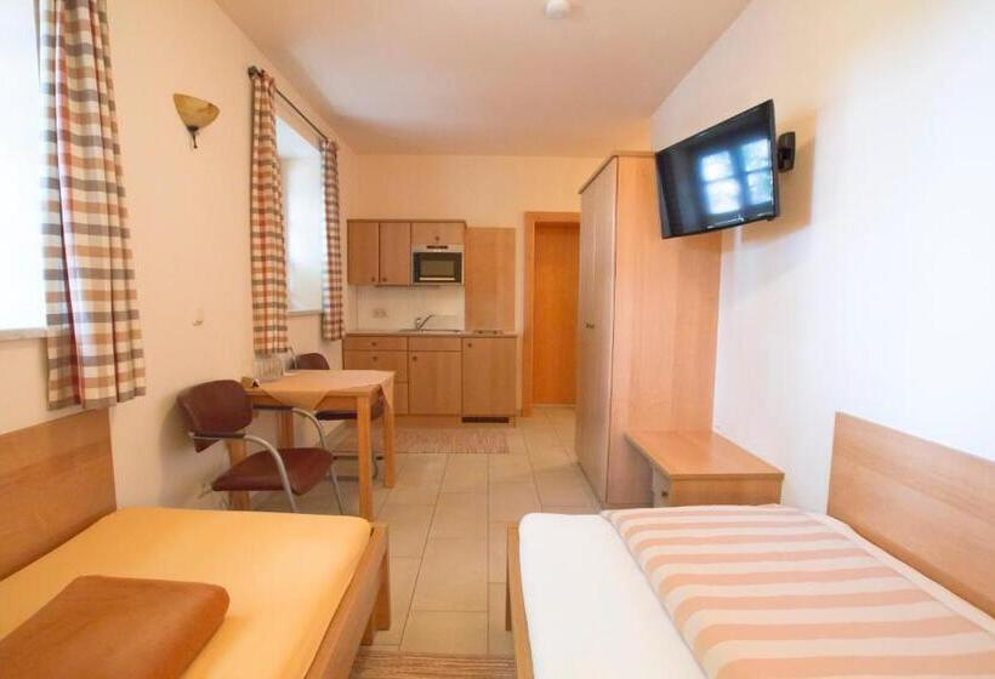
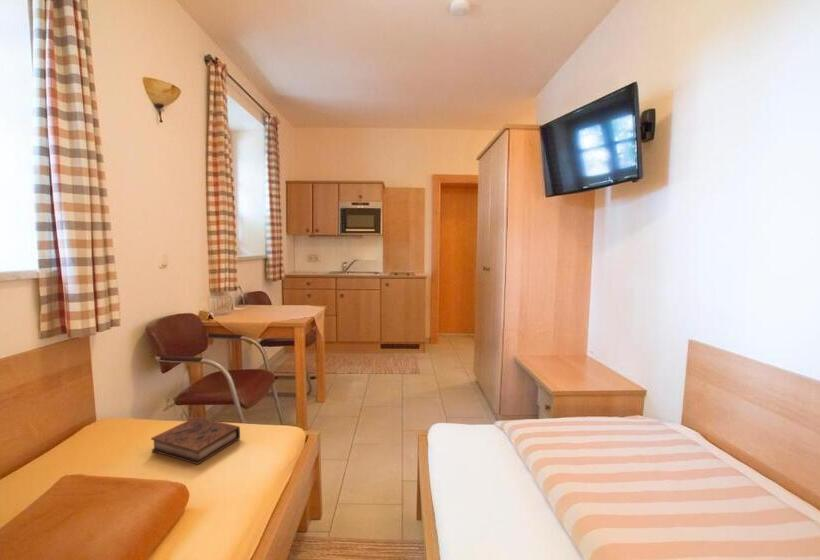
+ book (197, 438)
